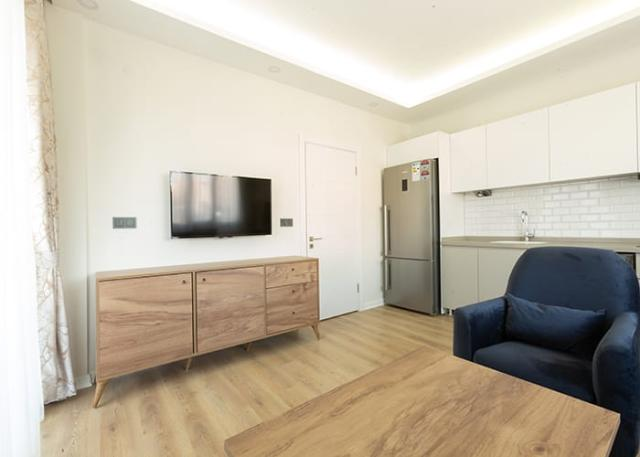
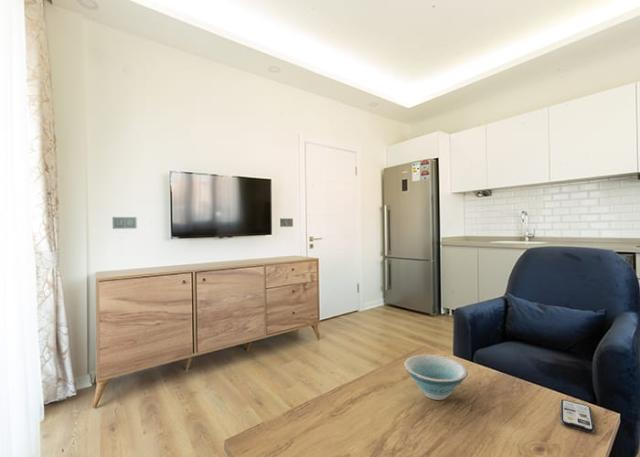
+ bowl (435, 380)
+ phone case (576, 415)
